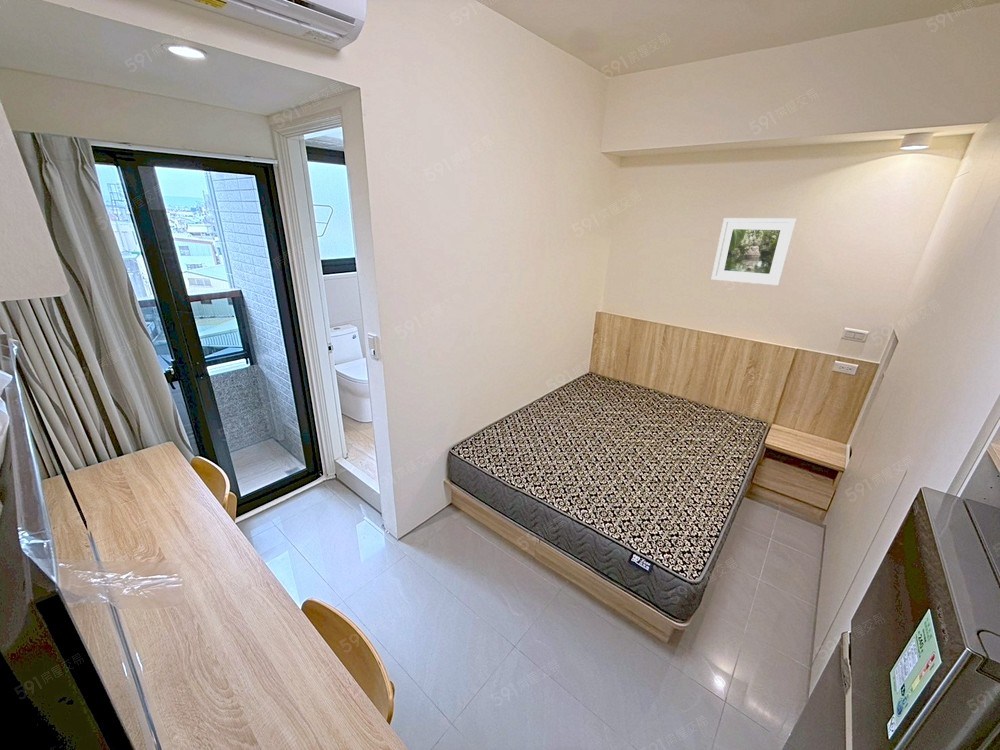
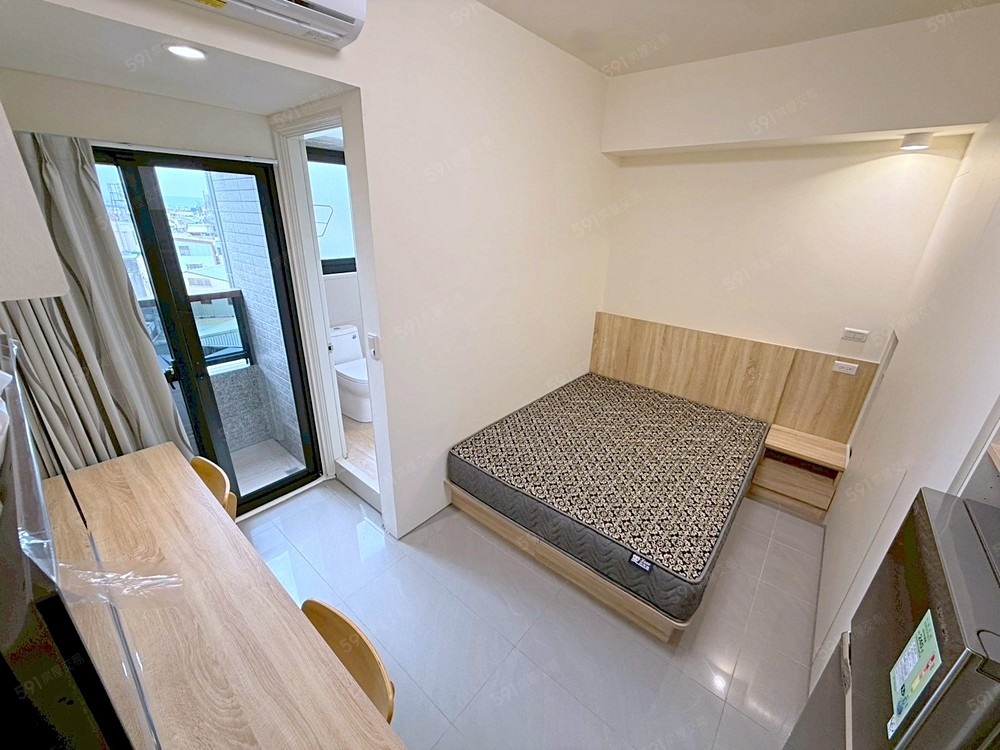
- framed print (751, 251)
